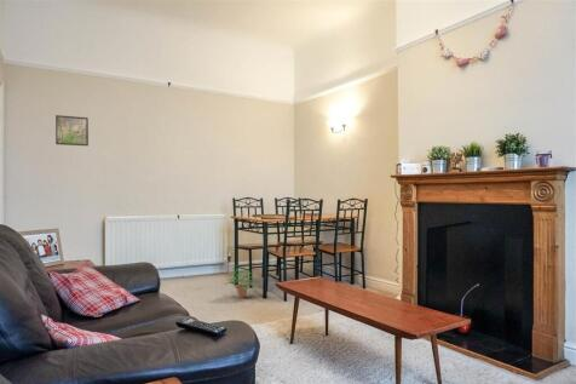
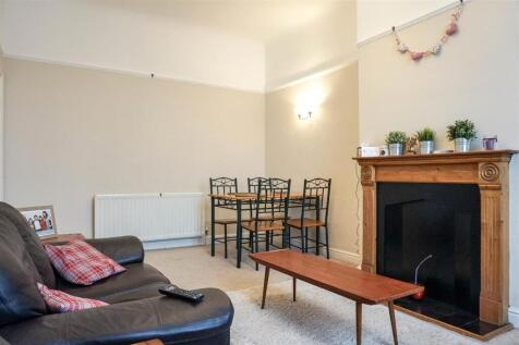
- potted plant (242, 280)
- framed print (71, 131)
